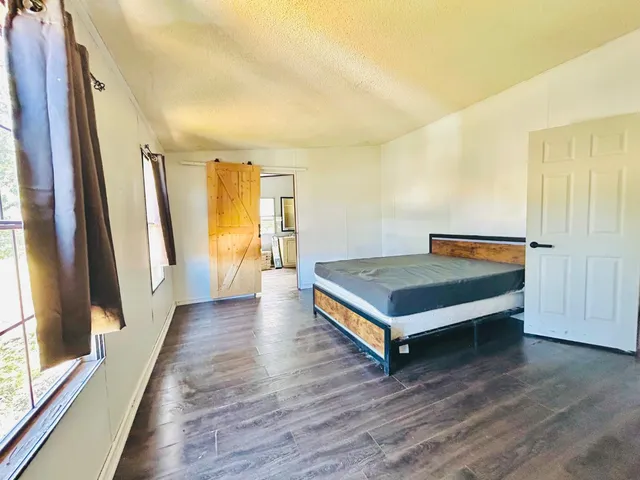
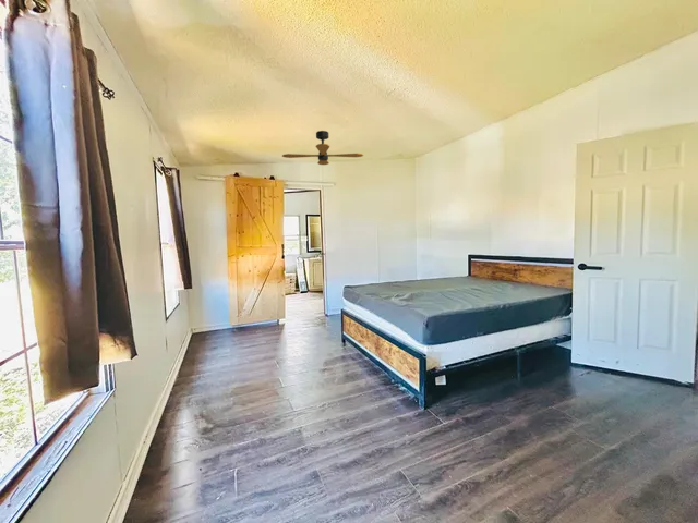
+ ceiling fan (323, 146)
